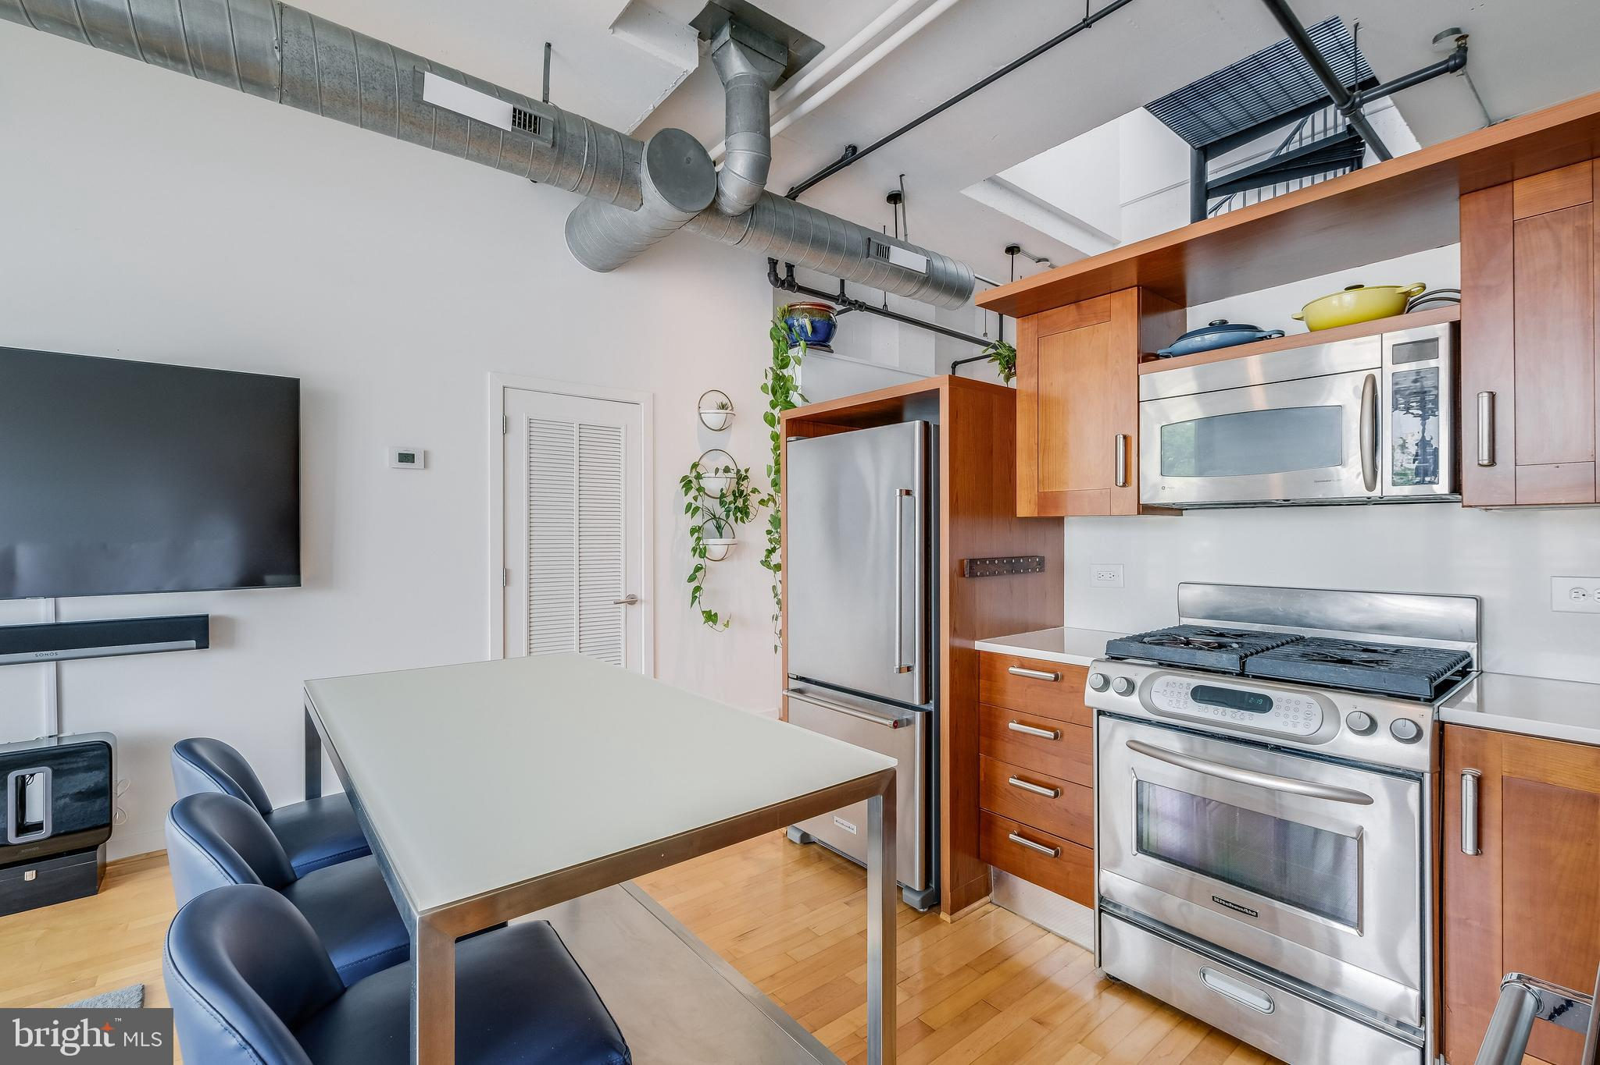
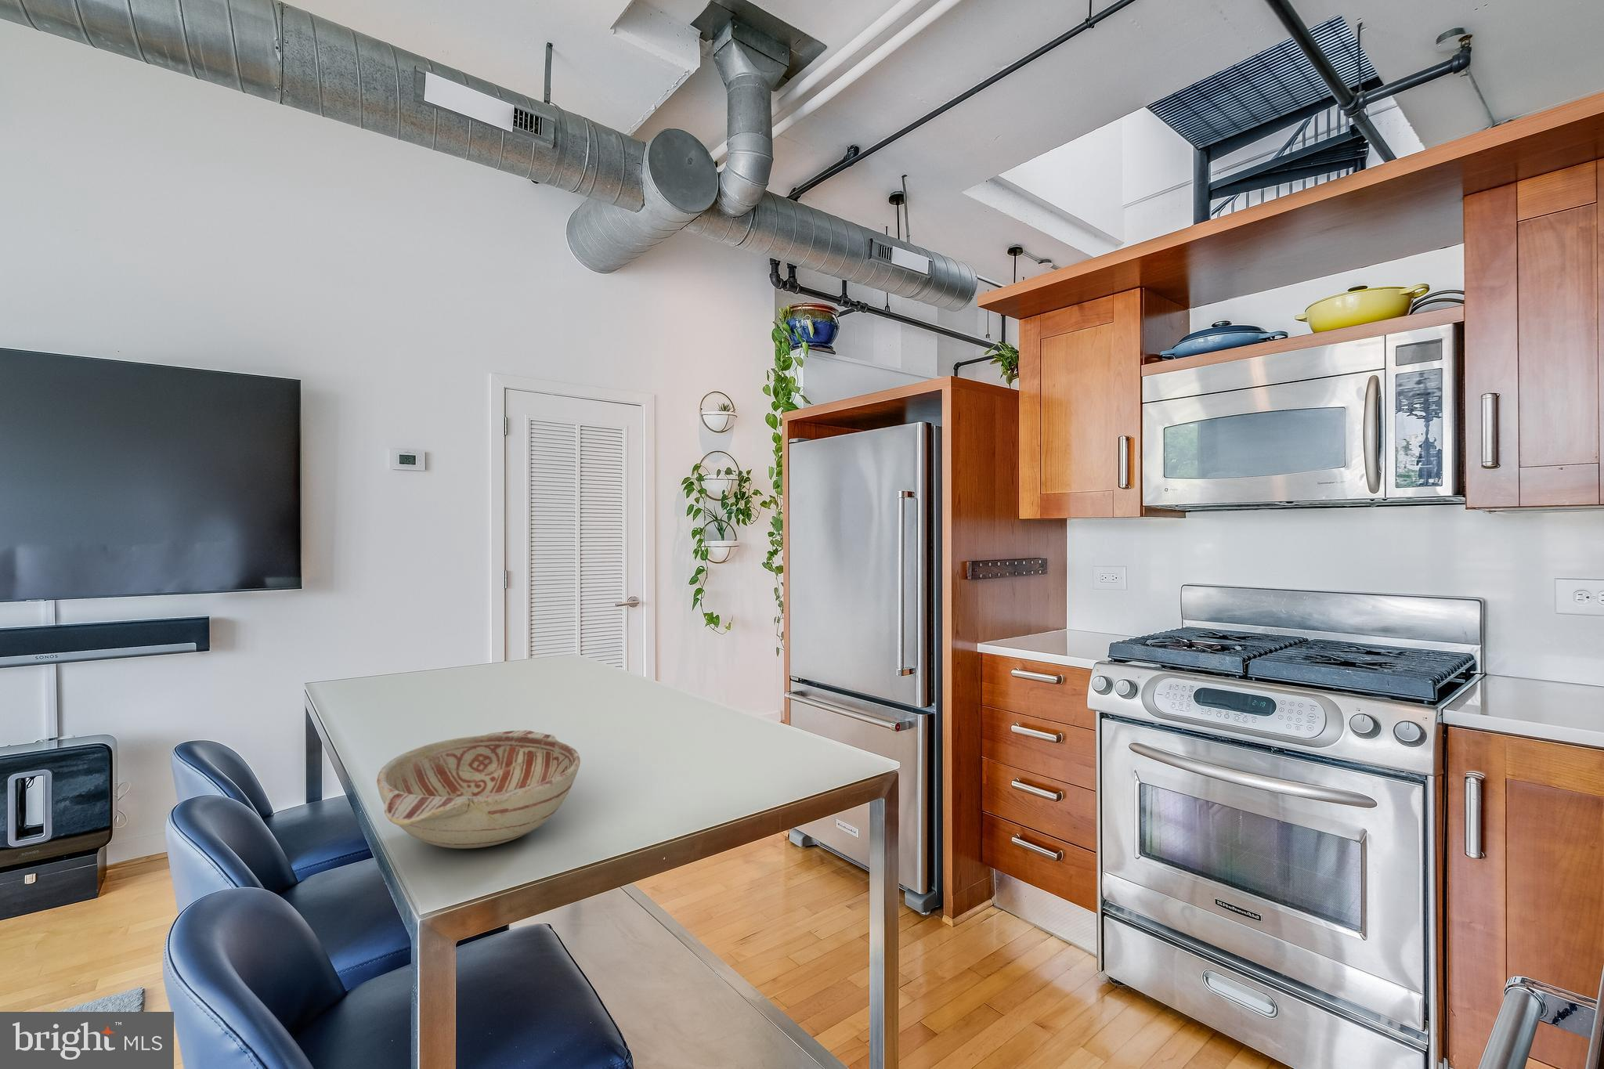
+ decorative bowl (483, 796)
